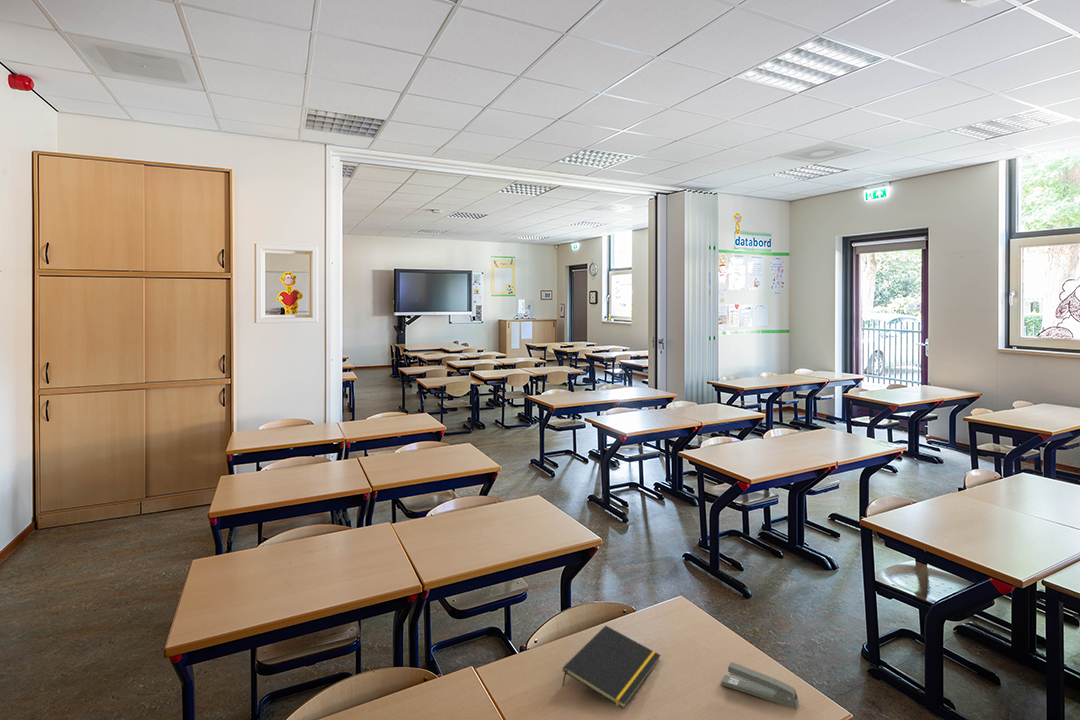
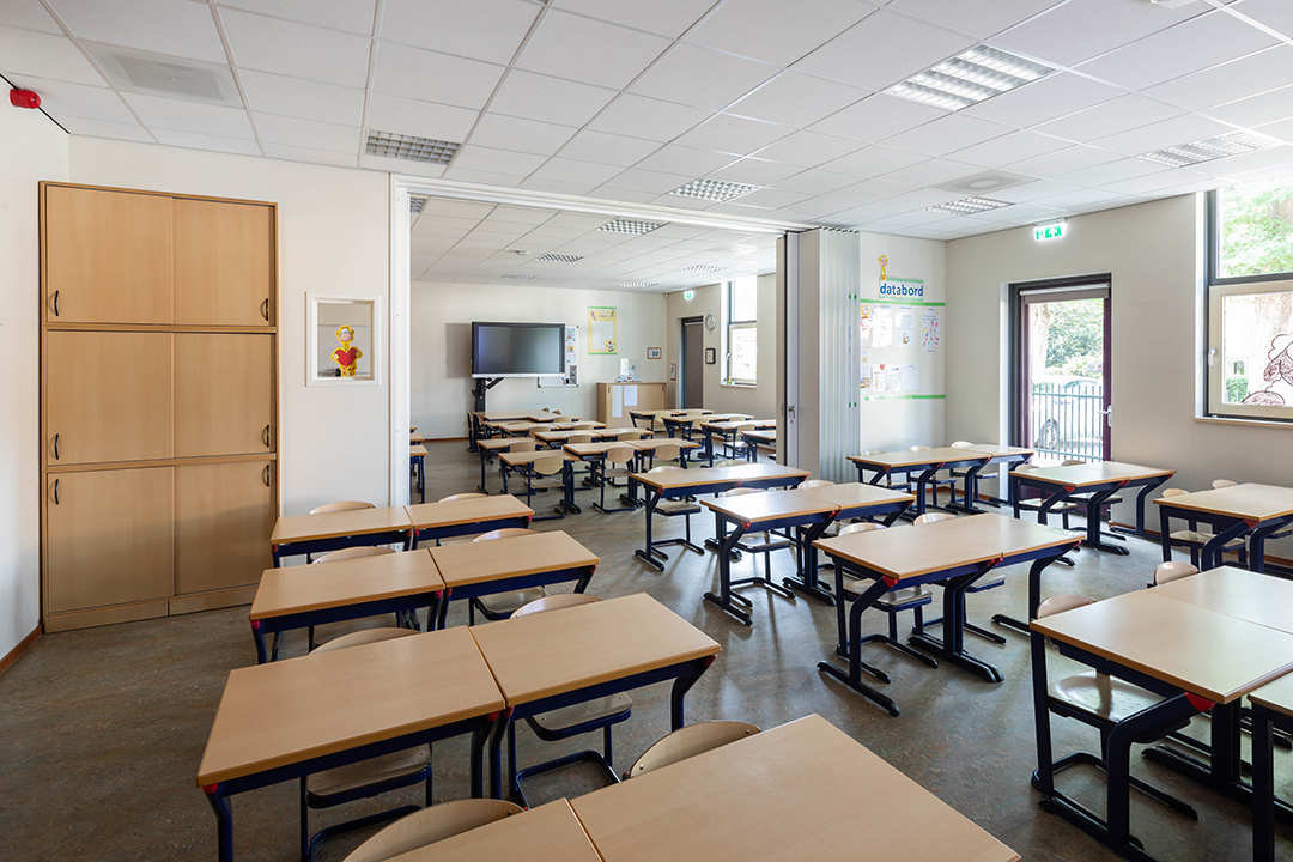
- notepad (613, 662)
- stapler (758, 683)
